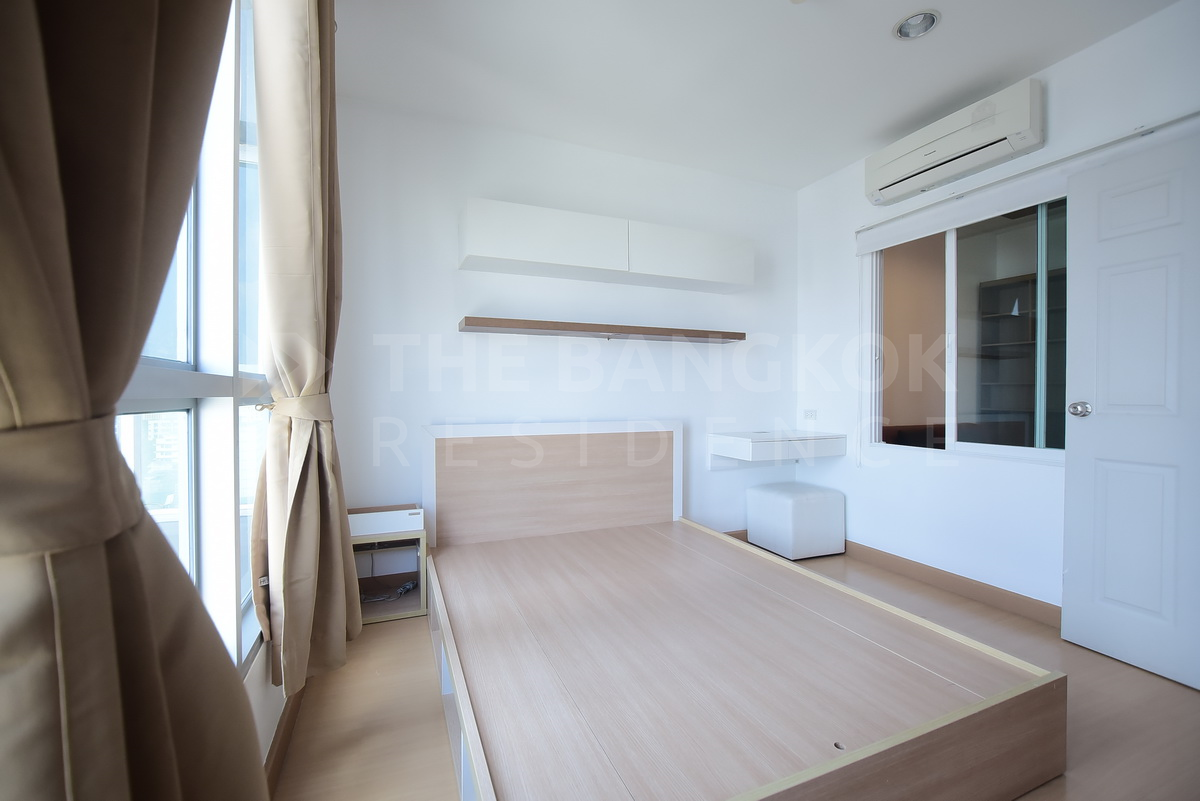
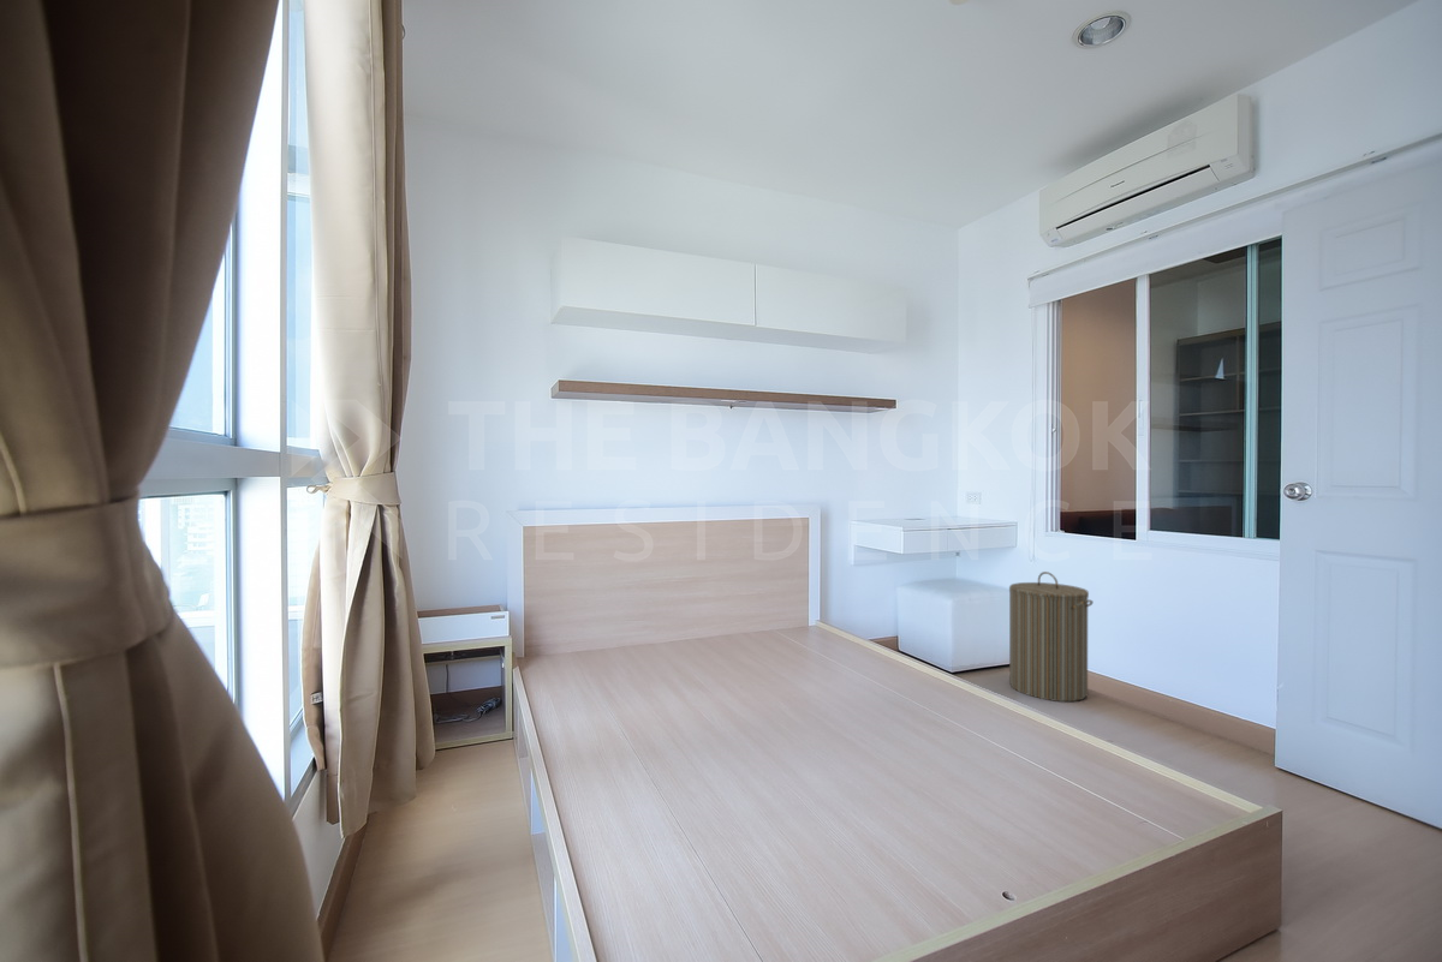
+ laundry hamper (1048, 631)
